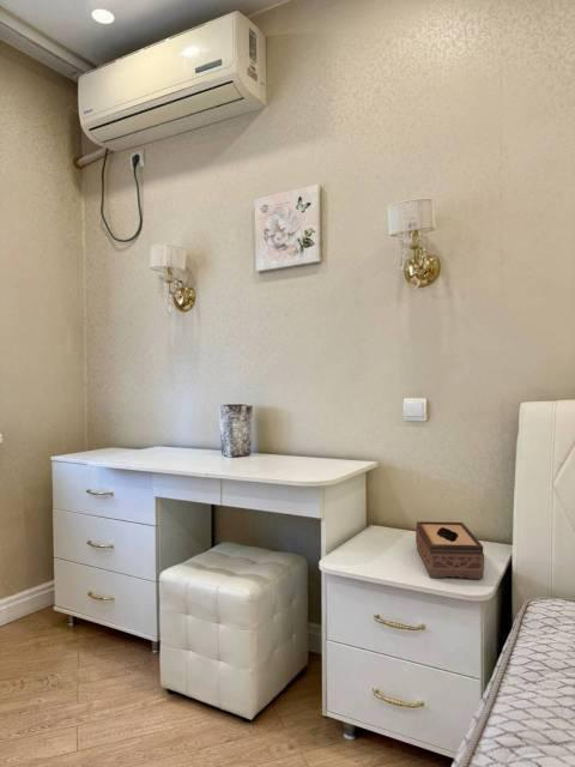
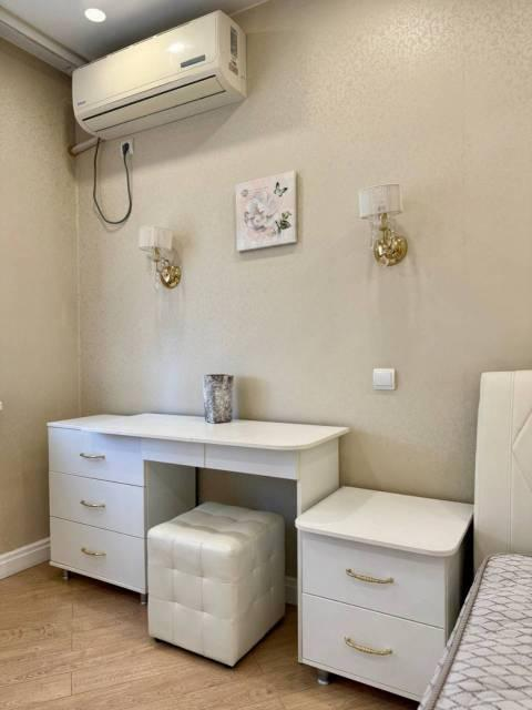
- tissue box (447, 548)
